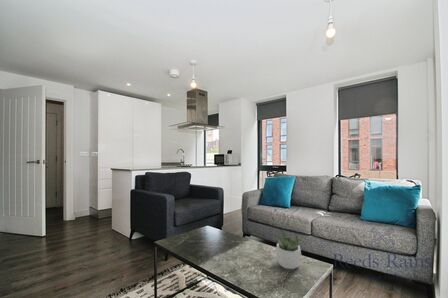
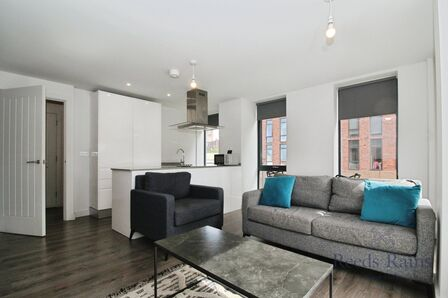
- succulent plant (288, 249)
